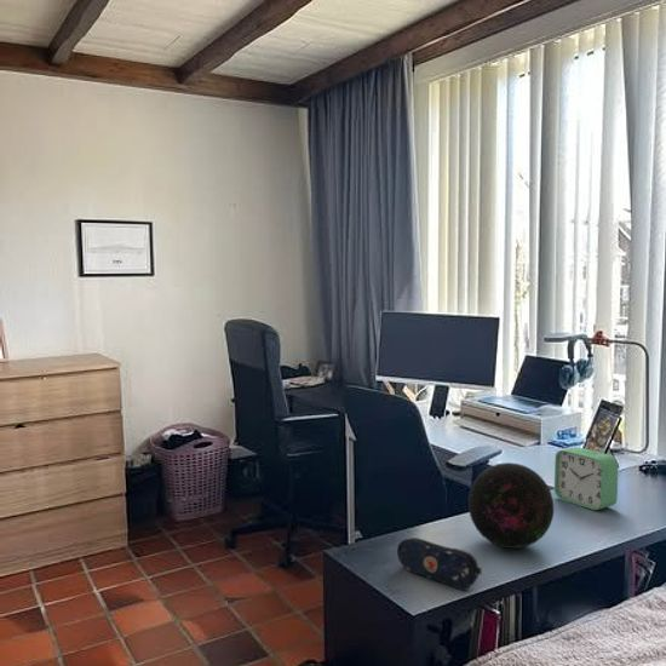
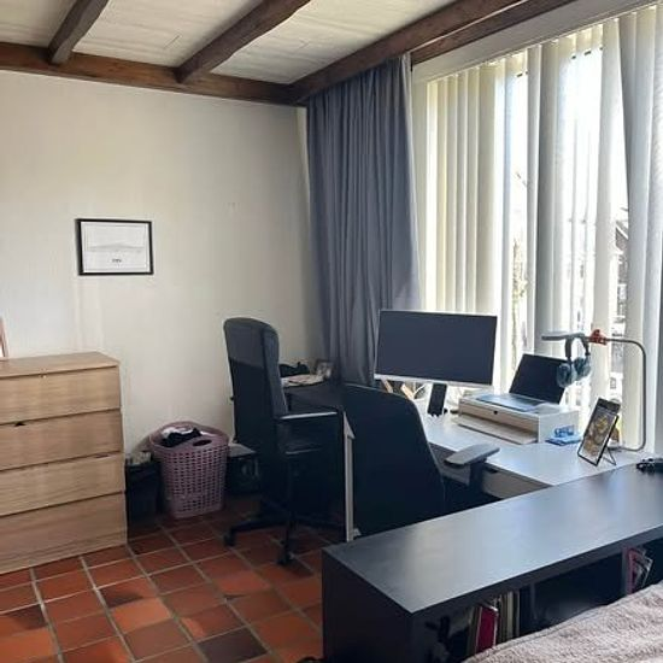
- pencil case (436, 562)
- alarm clock (585, 477)
- decorative orb (510, 505)
